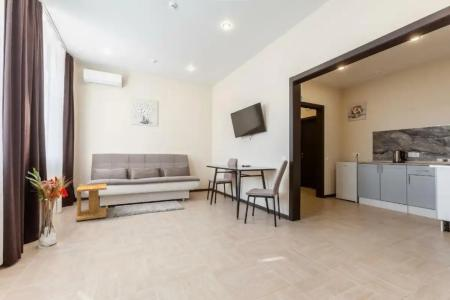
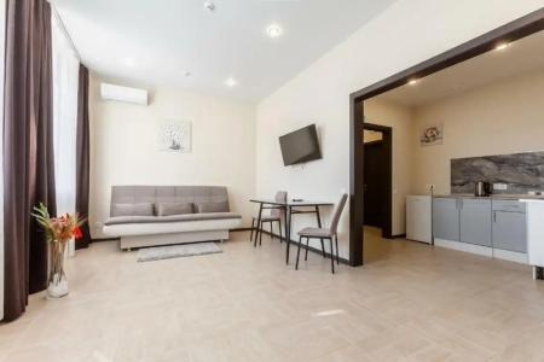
- side table (92, 200)
